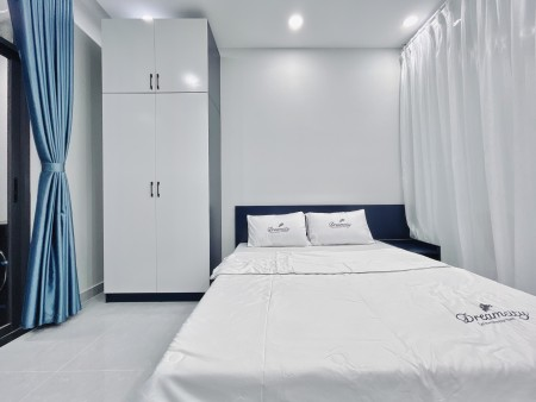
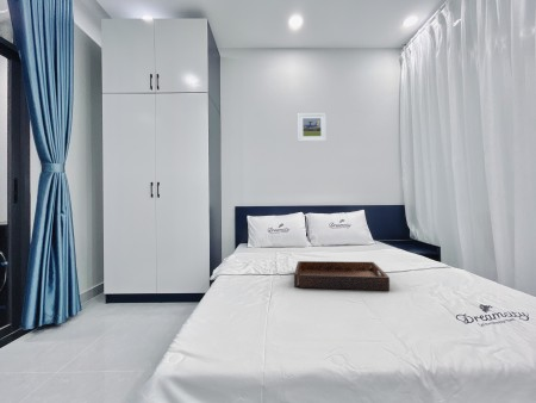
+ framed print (311, 126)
+ serving tray (337, 273)
